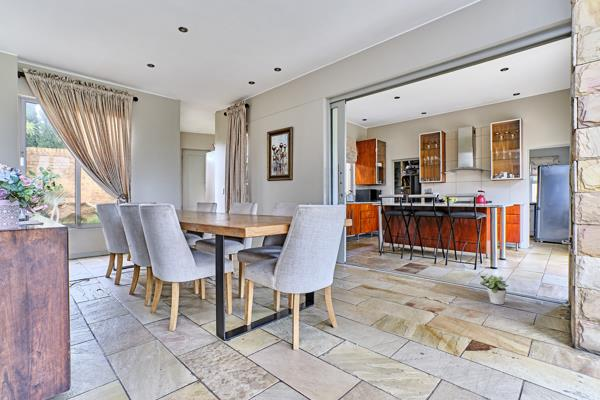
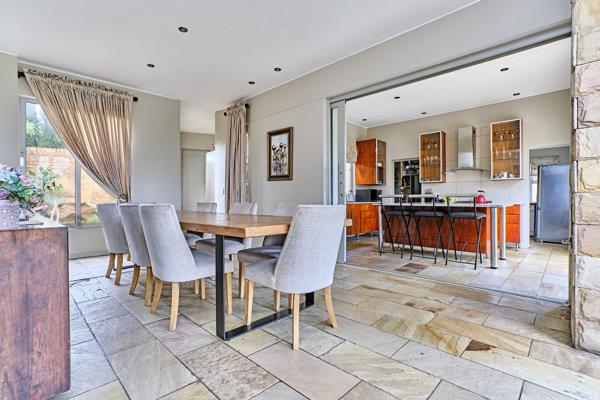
- potted plant (492, 288)
